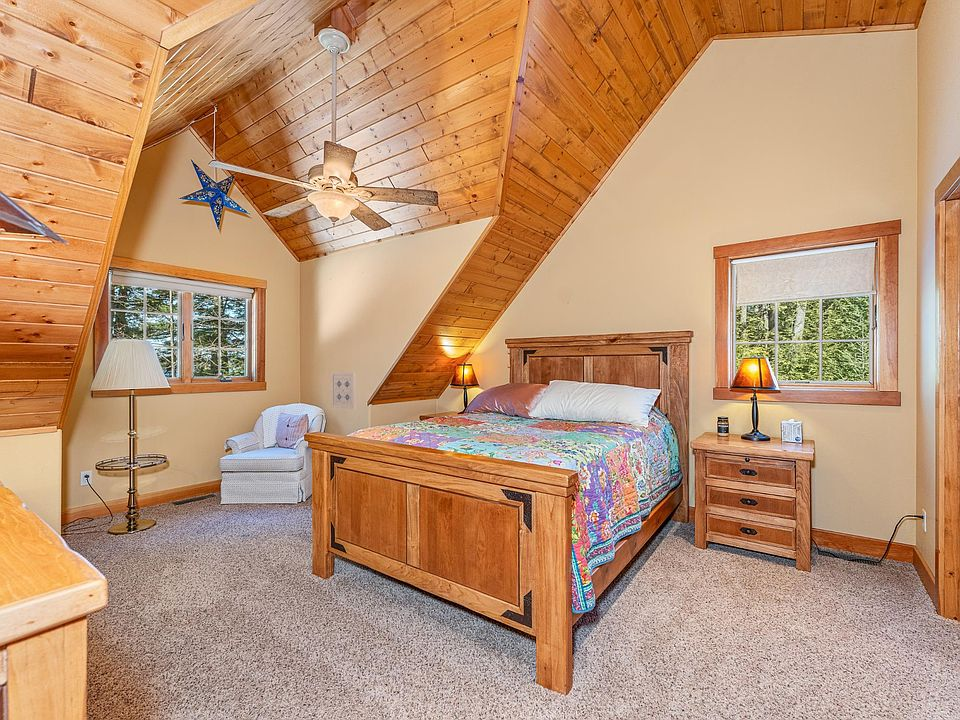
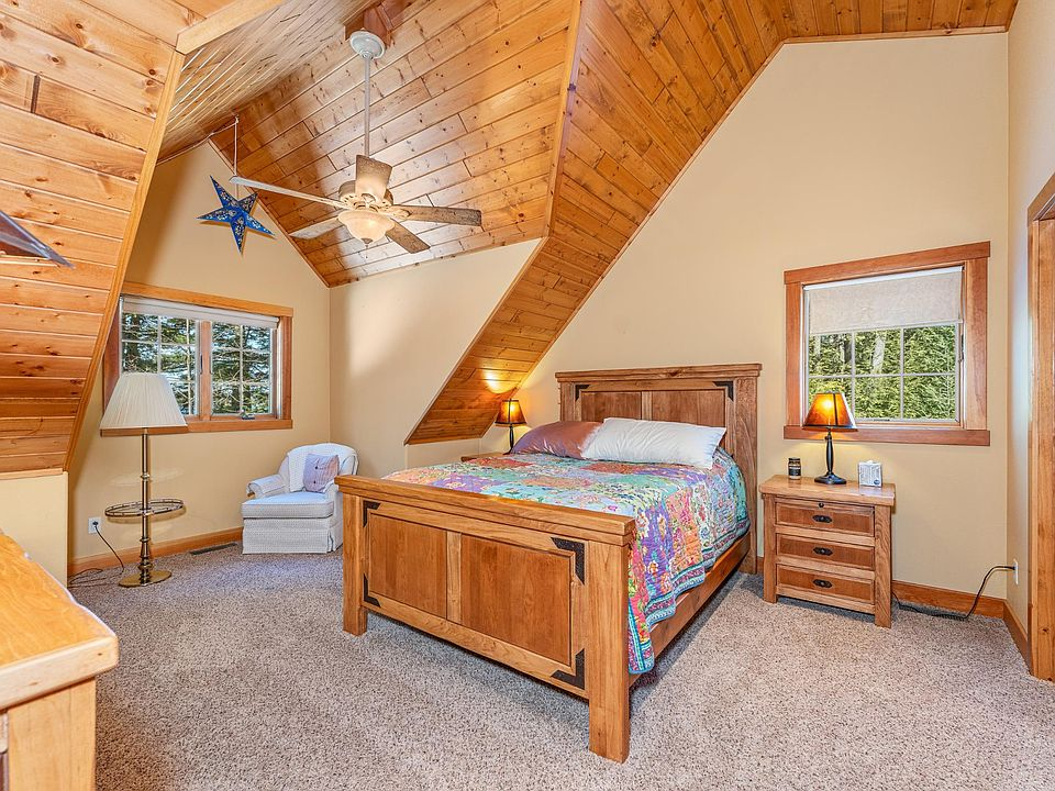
- wall art (343, 390)
